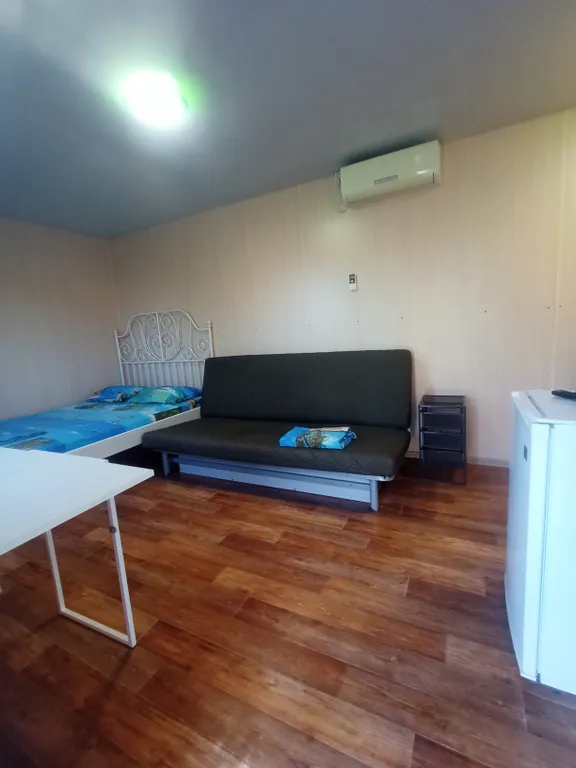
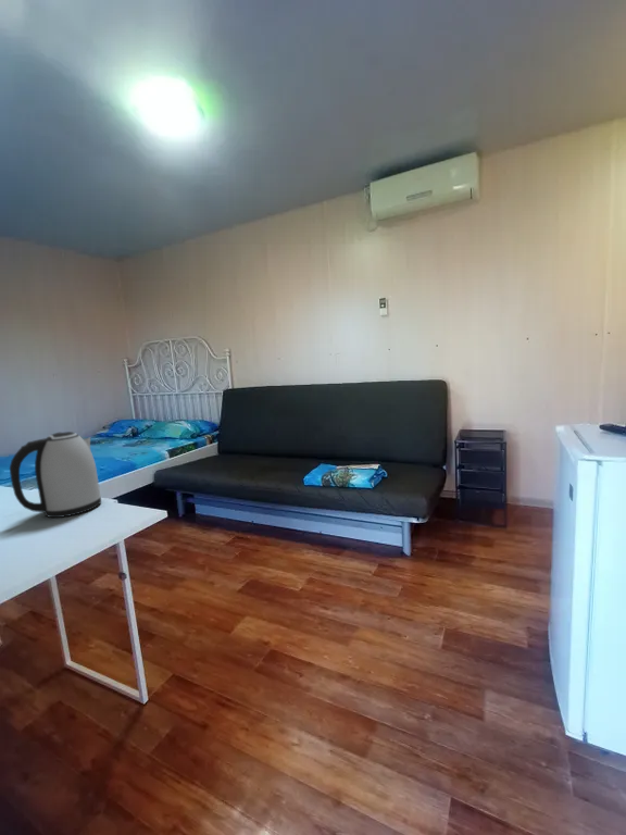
+ kettle (57, 473)
